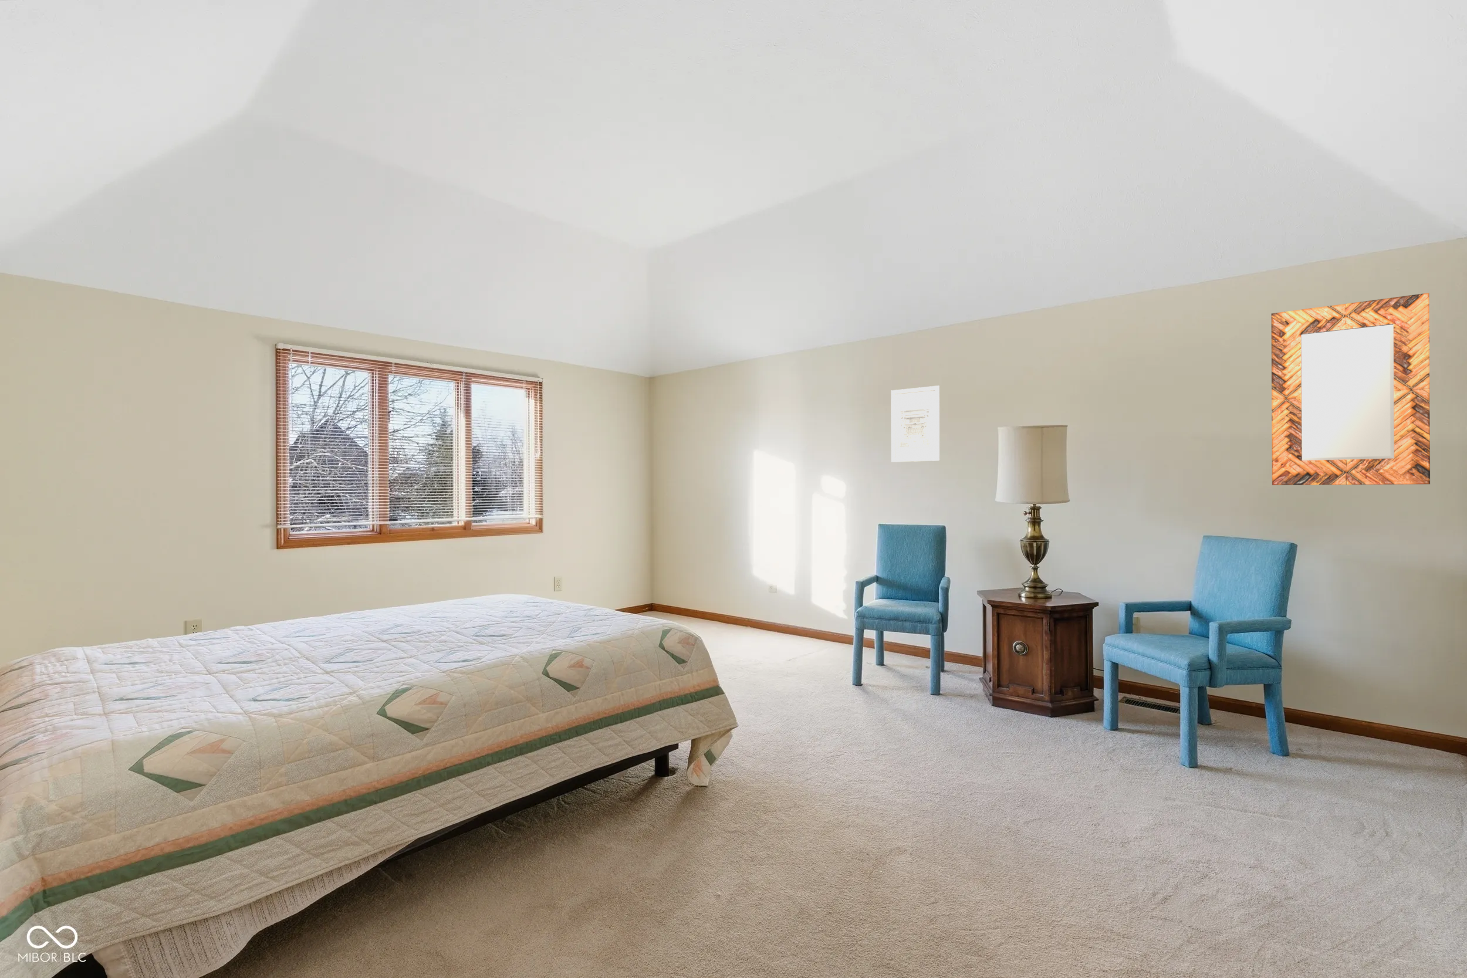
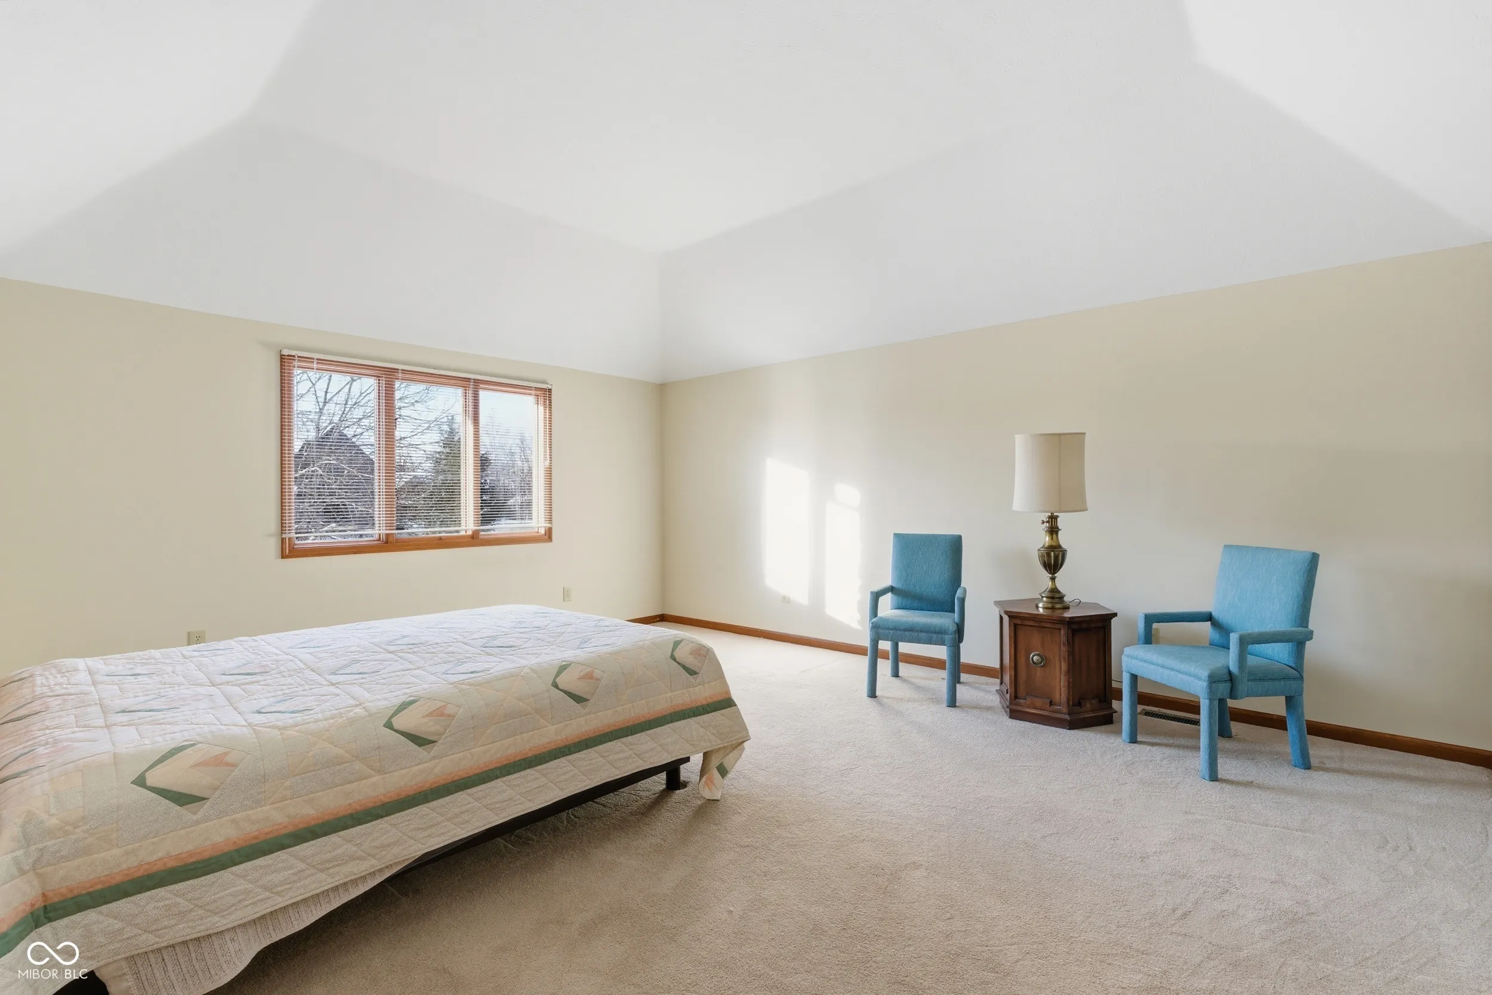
- home mirror (1346, 394)
- wall art (915, 425)
